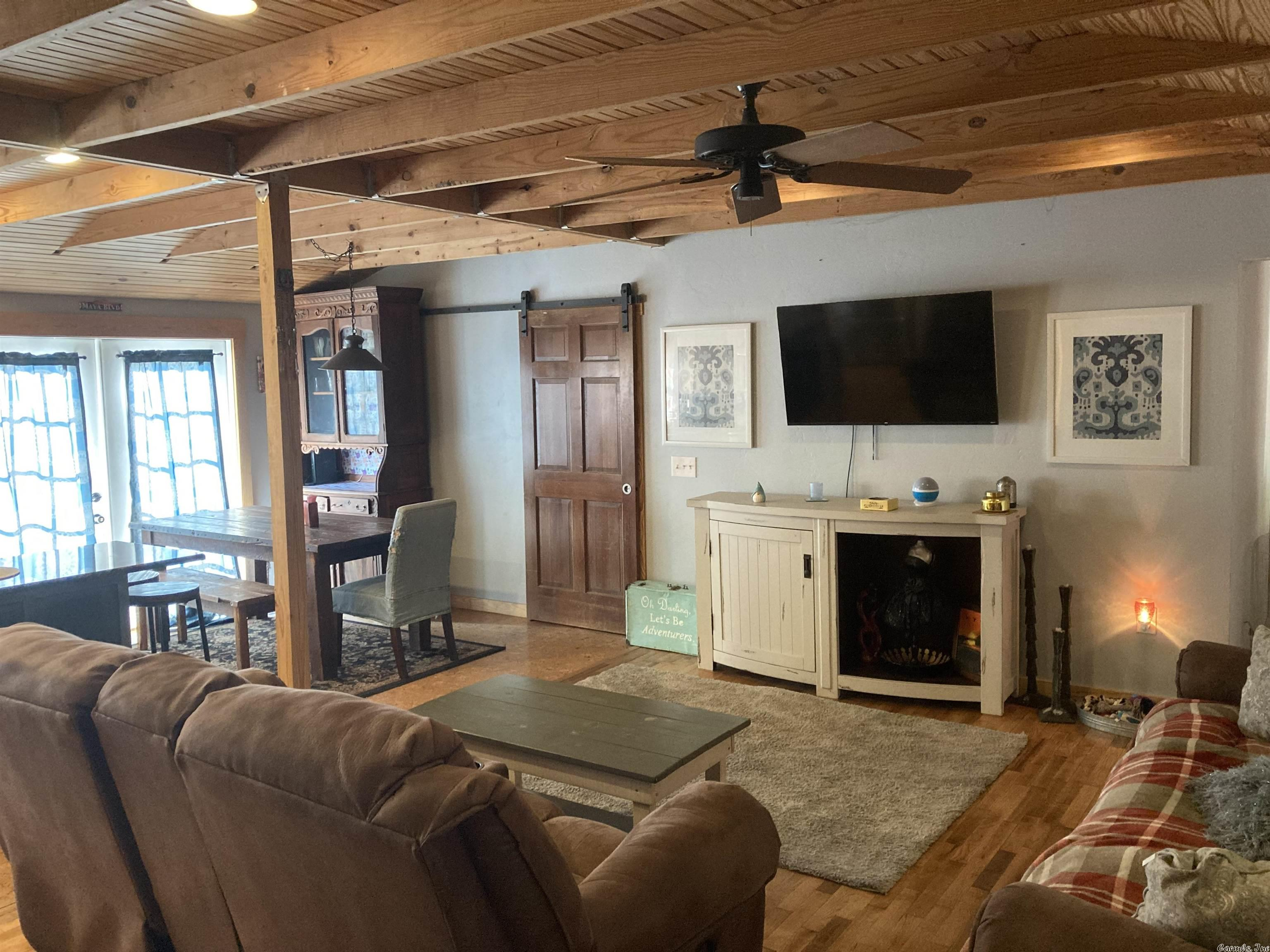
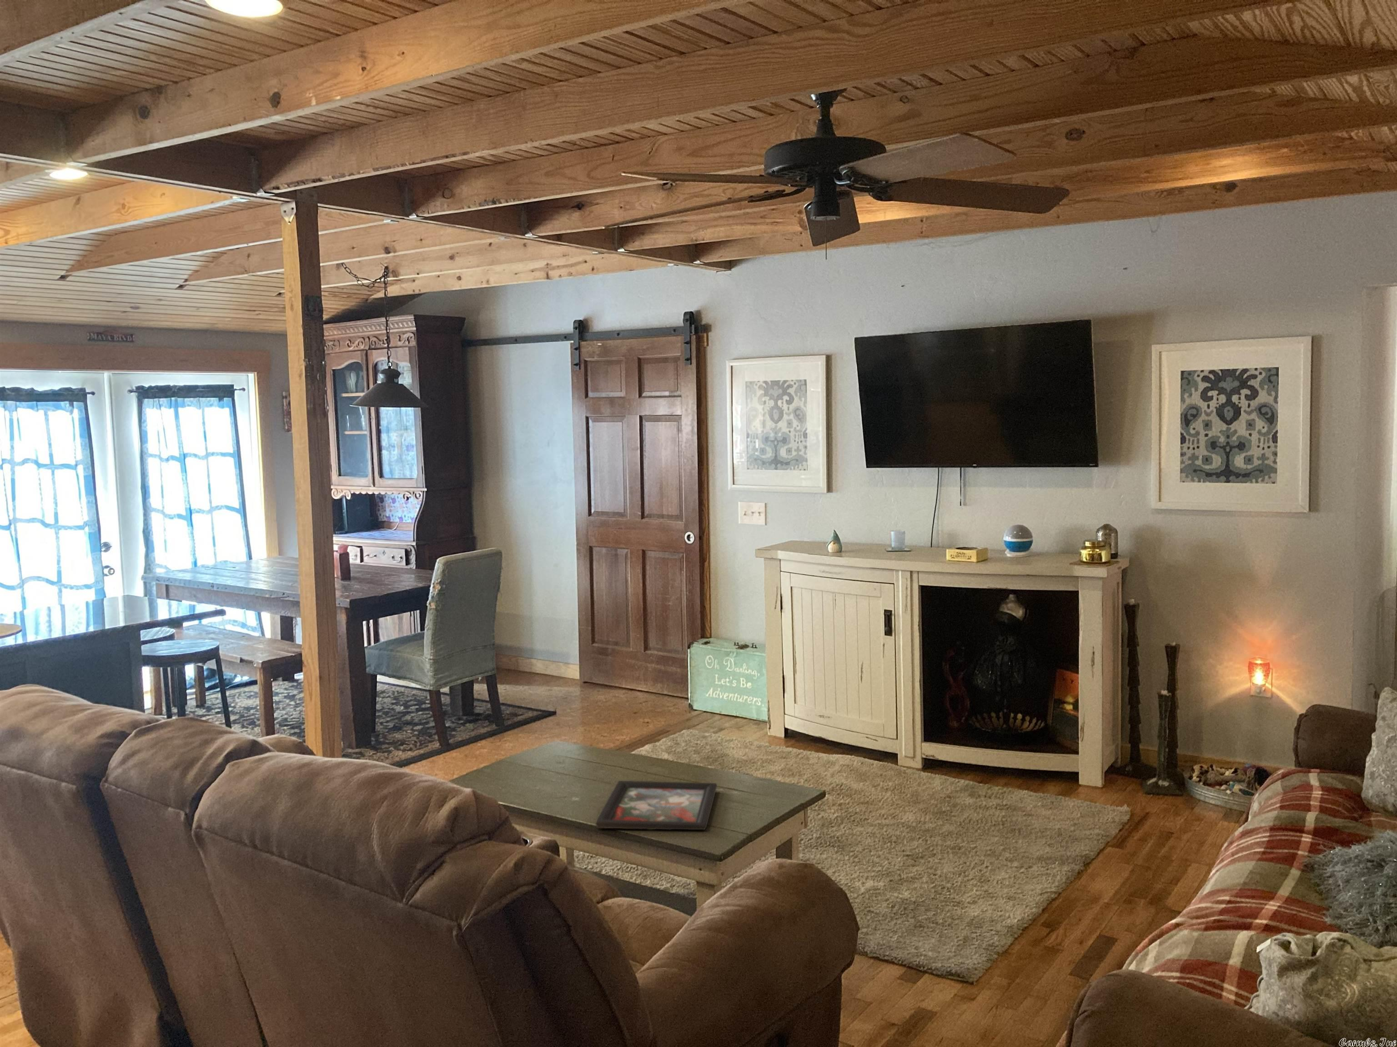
+ decorative tray (659, 804)
